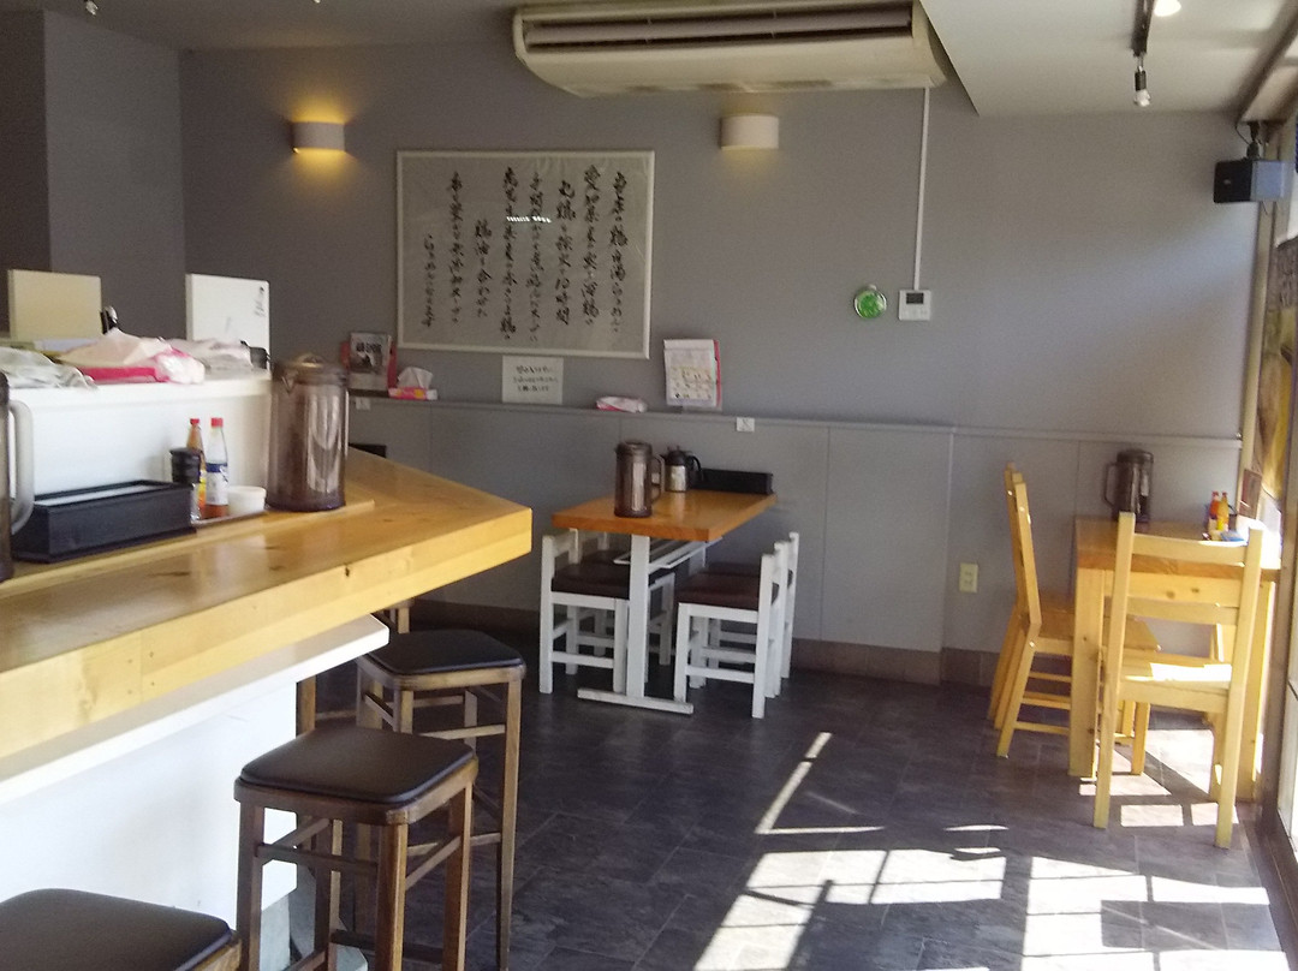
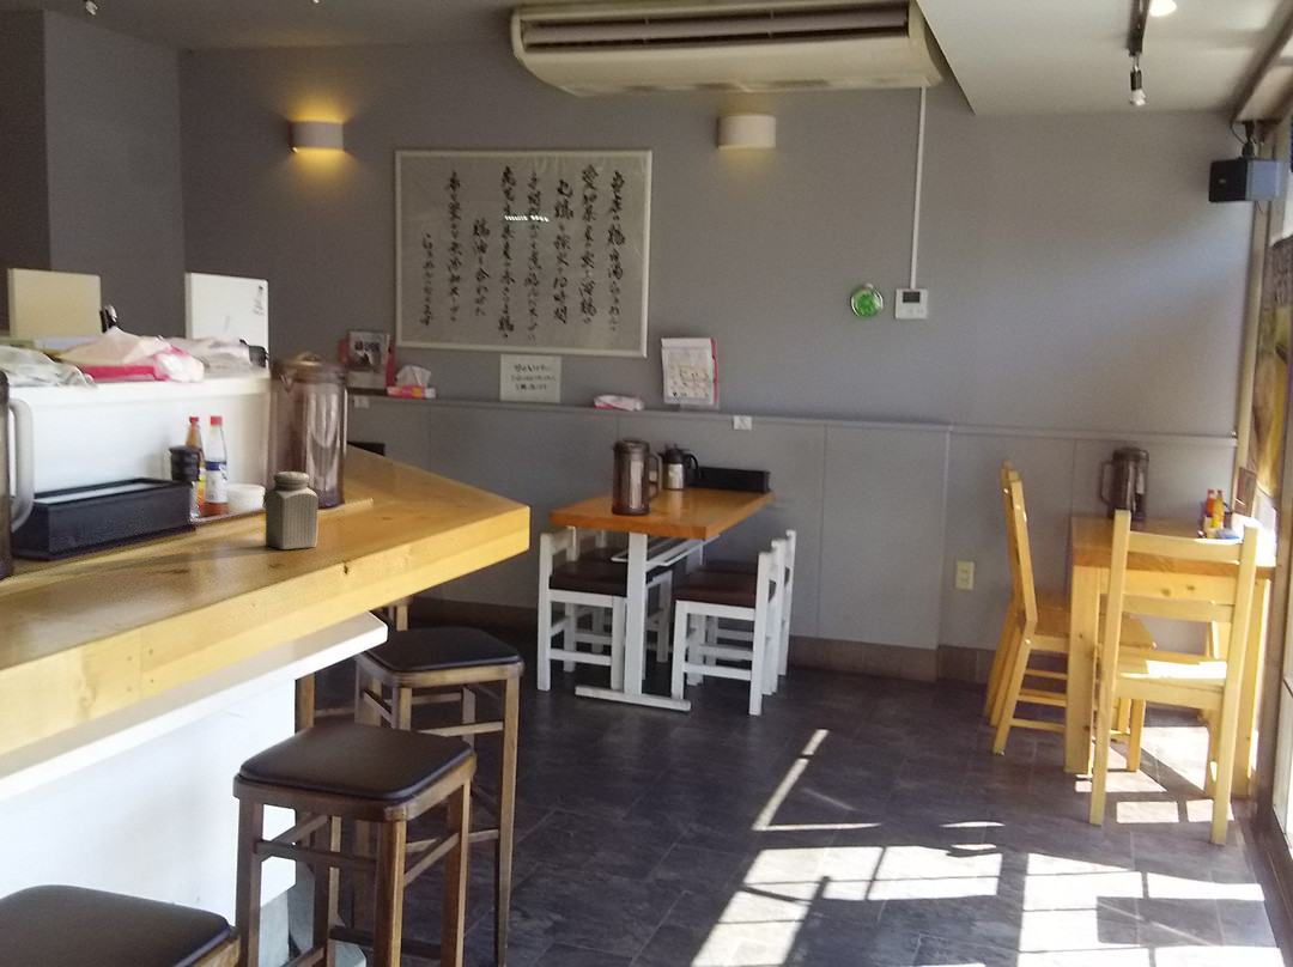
+ salt shaker (291, 509)
